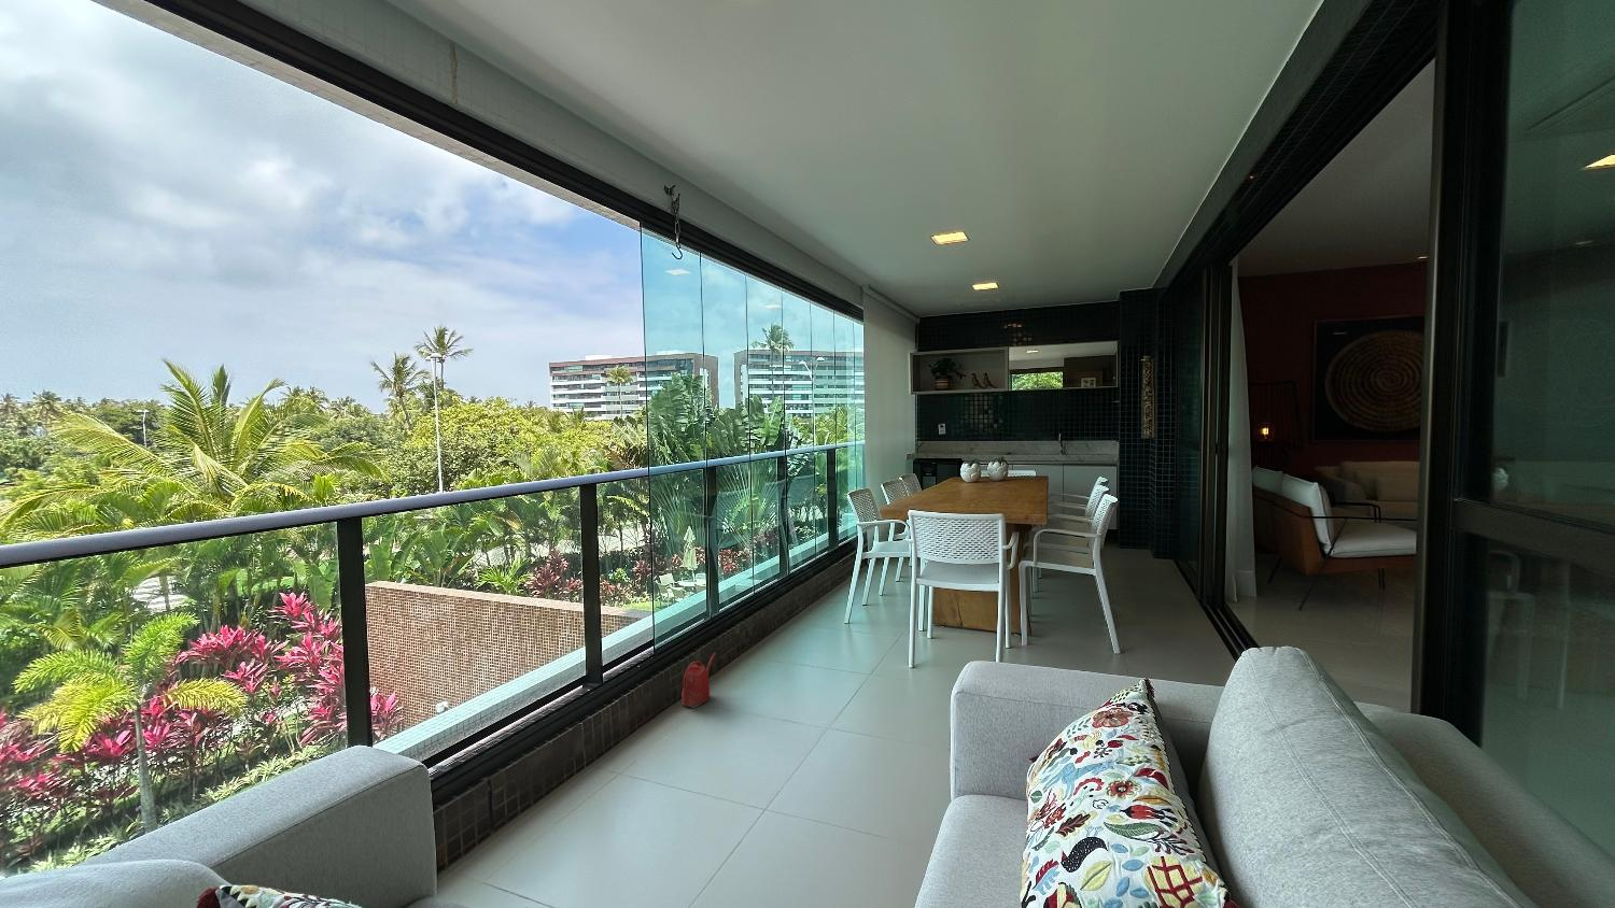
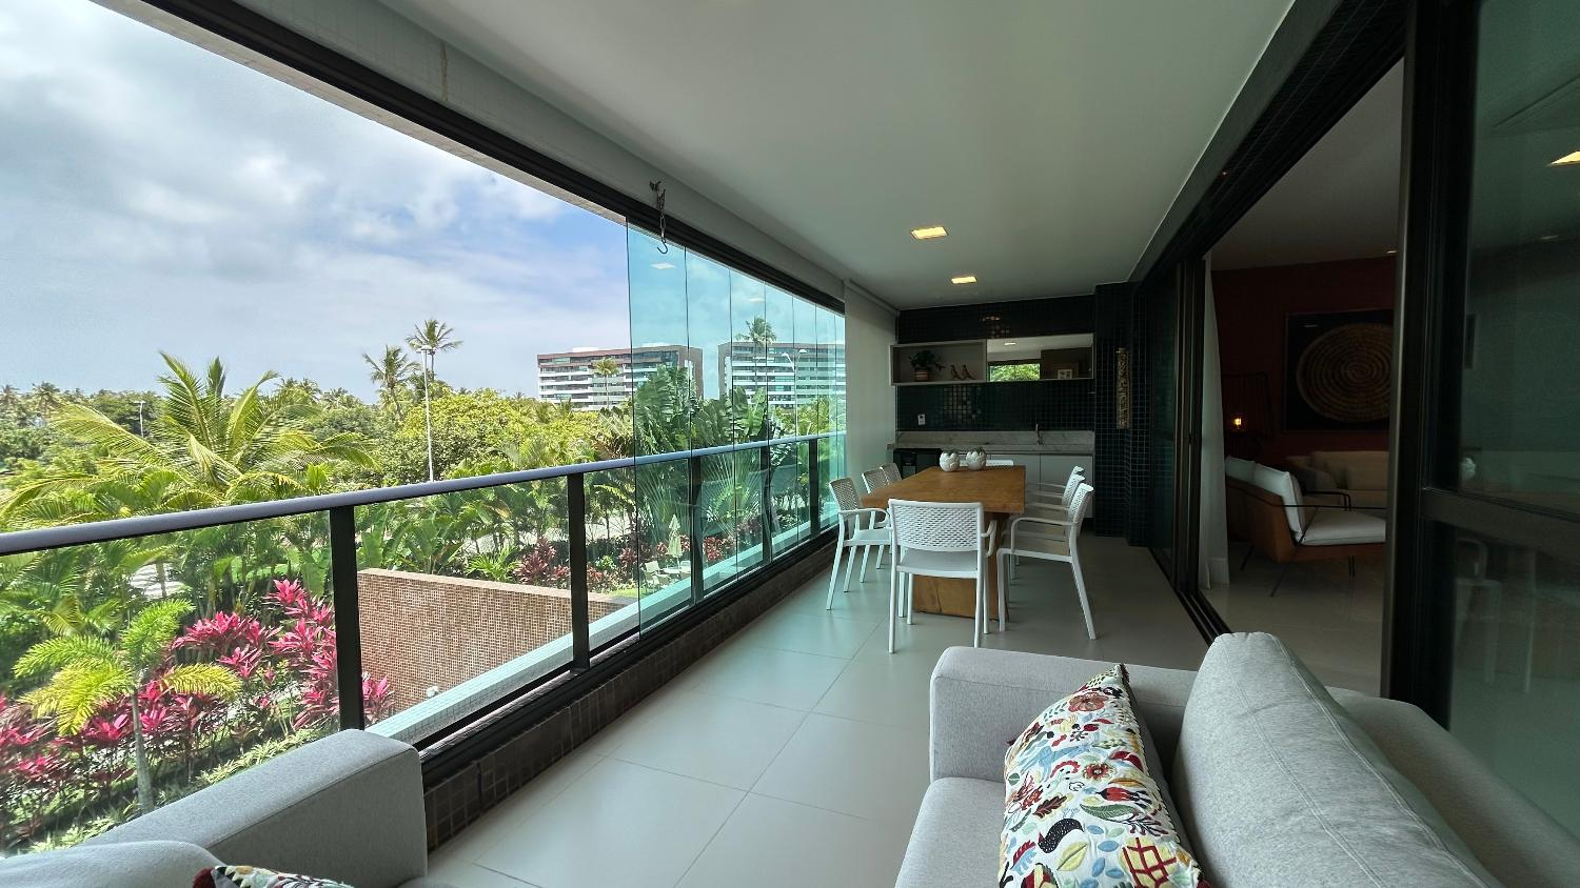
- watering can (700, 676)
